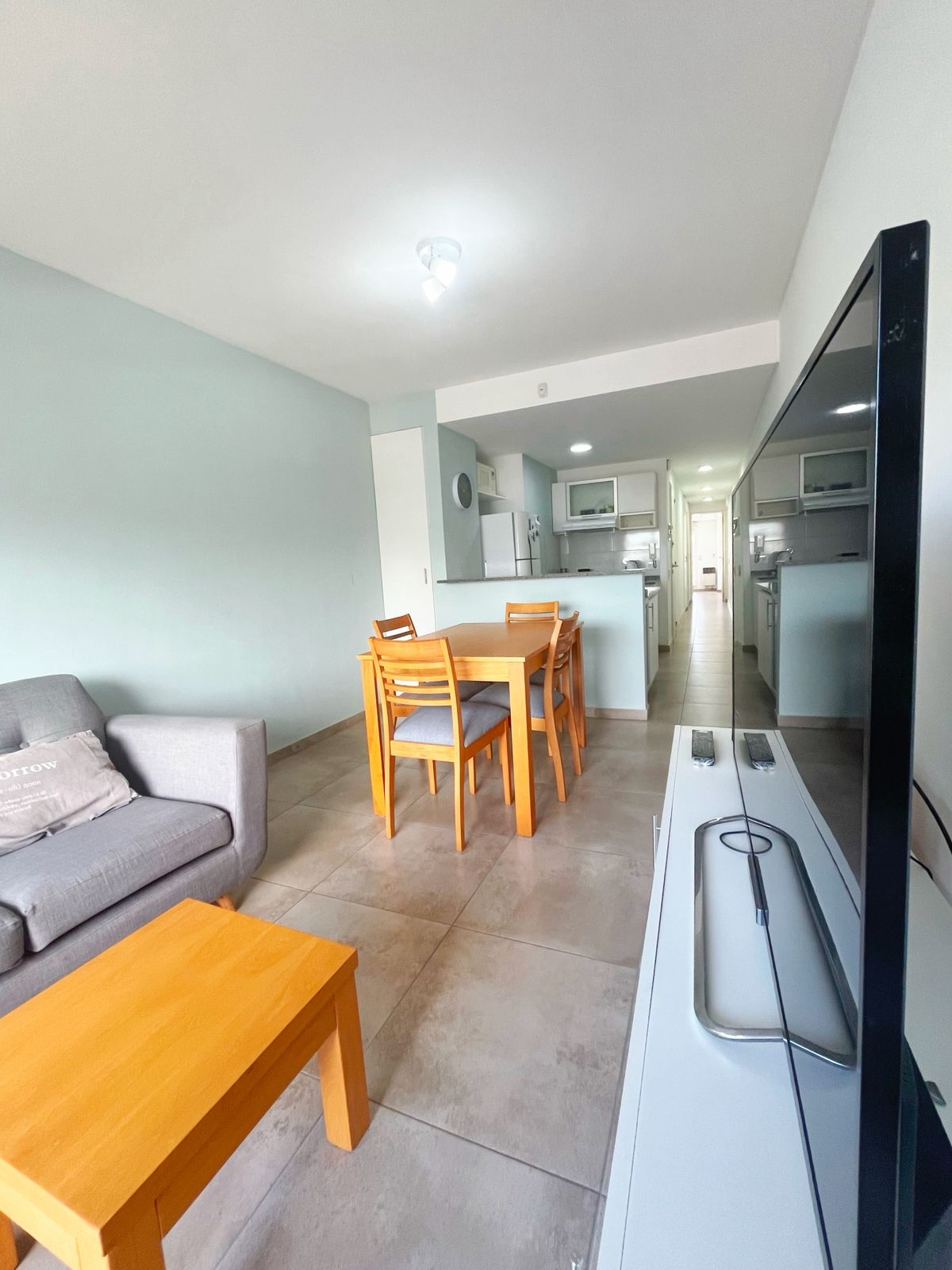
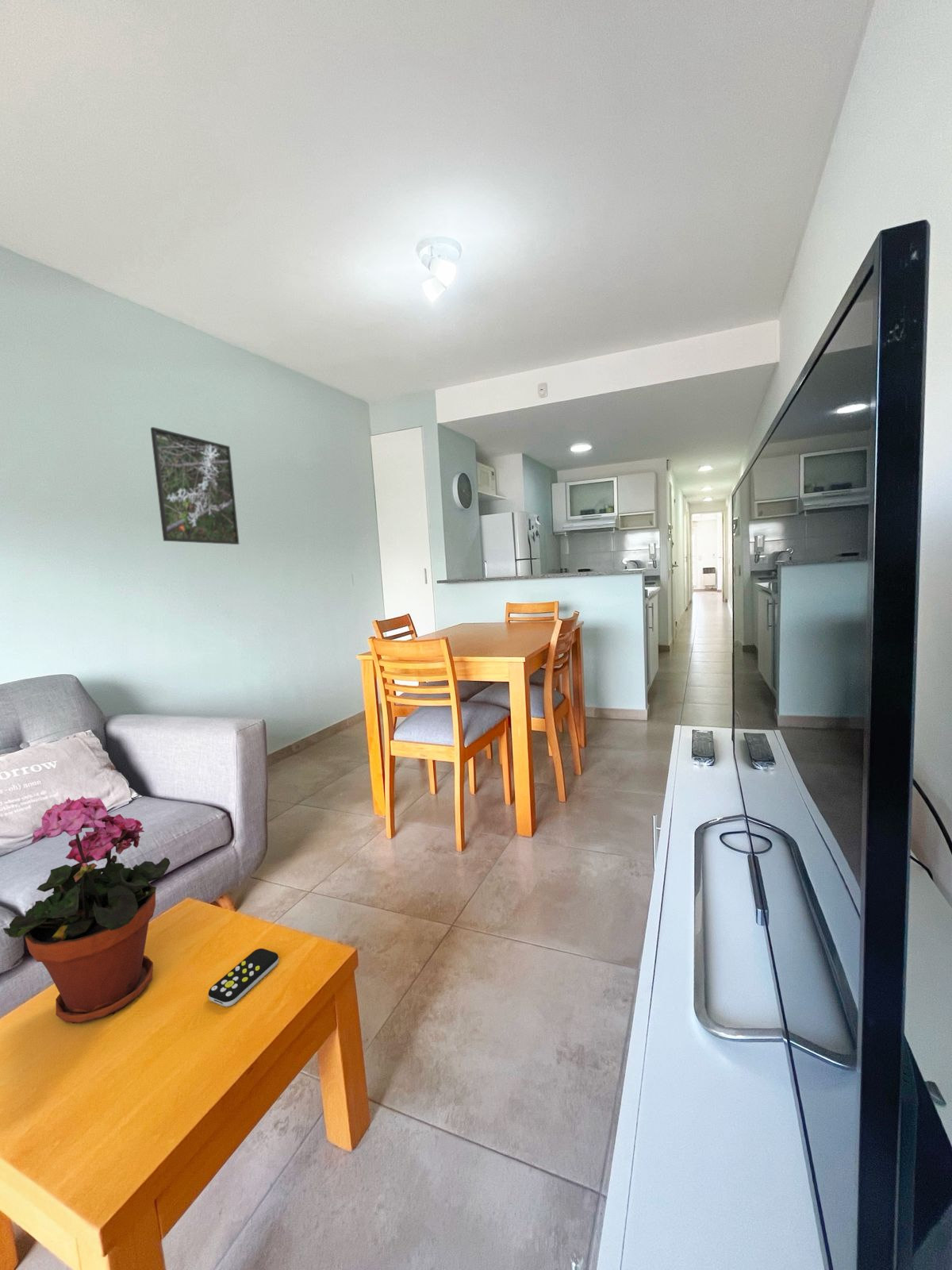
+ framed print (198, 491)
+ potted plant (95, 896)
+ remote control (244, 975)
